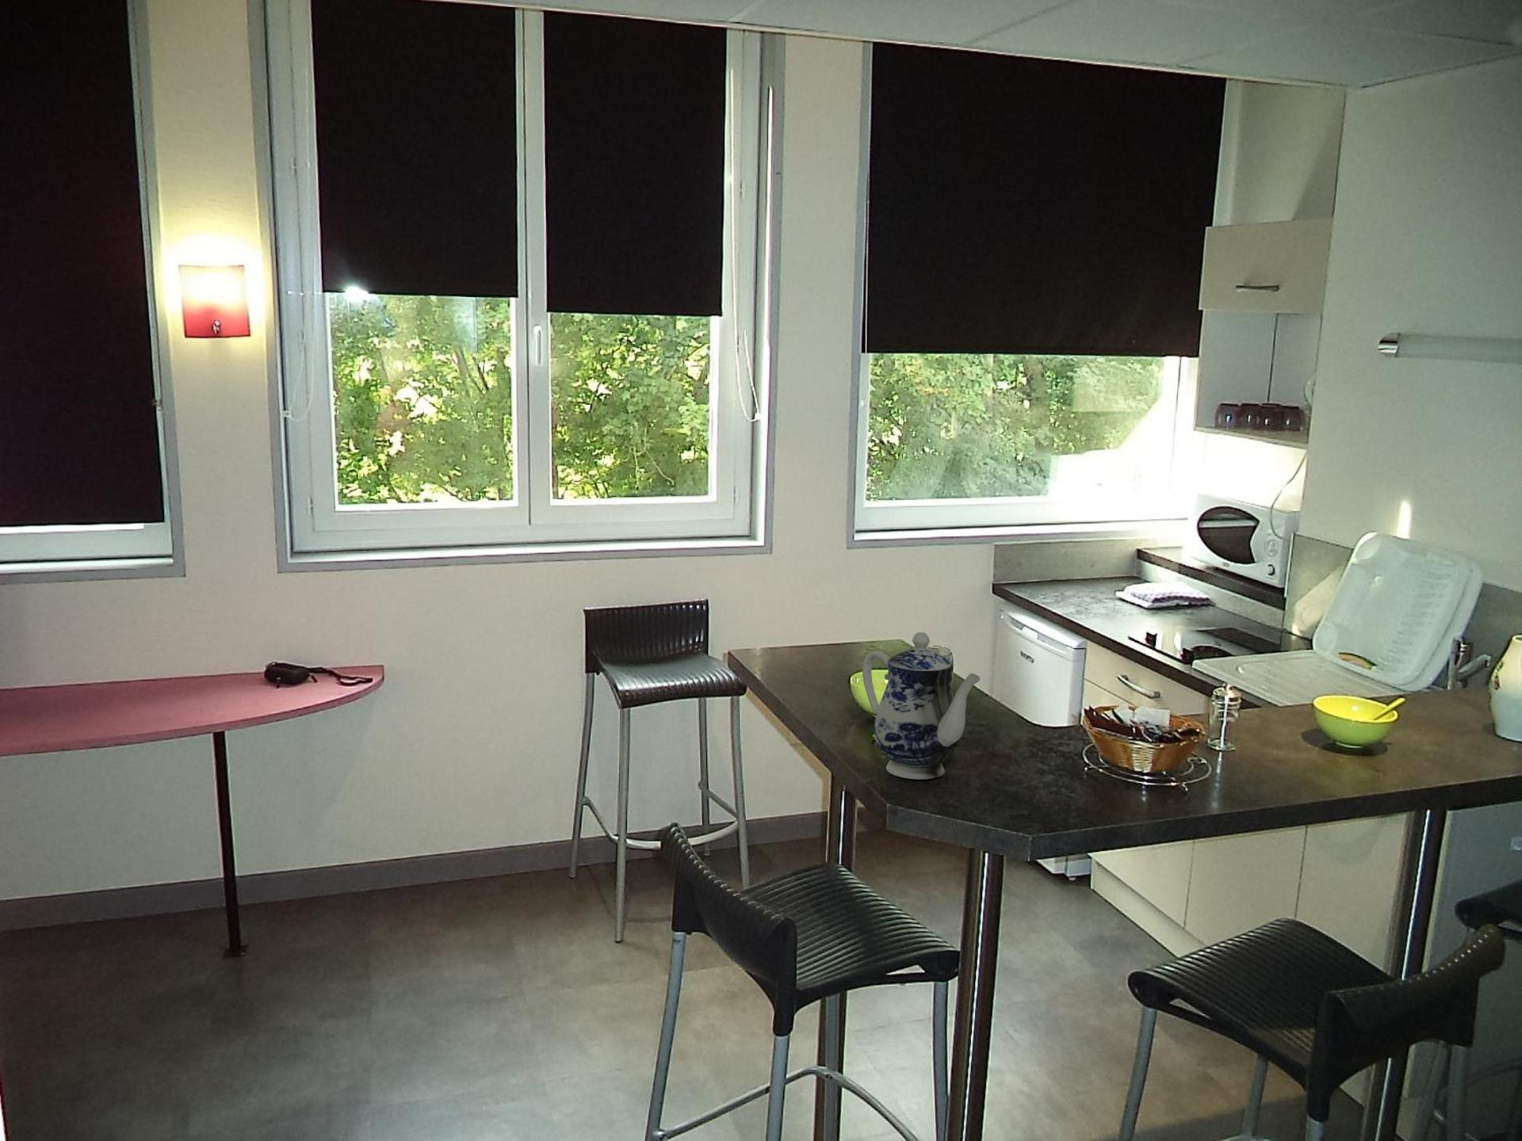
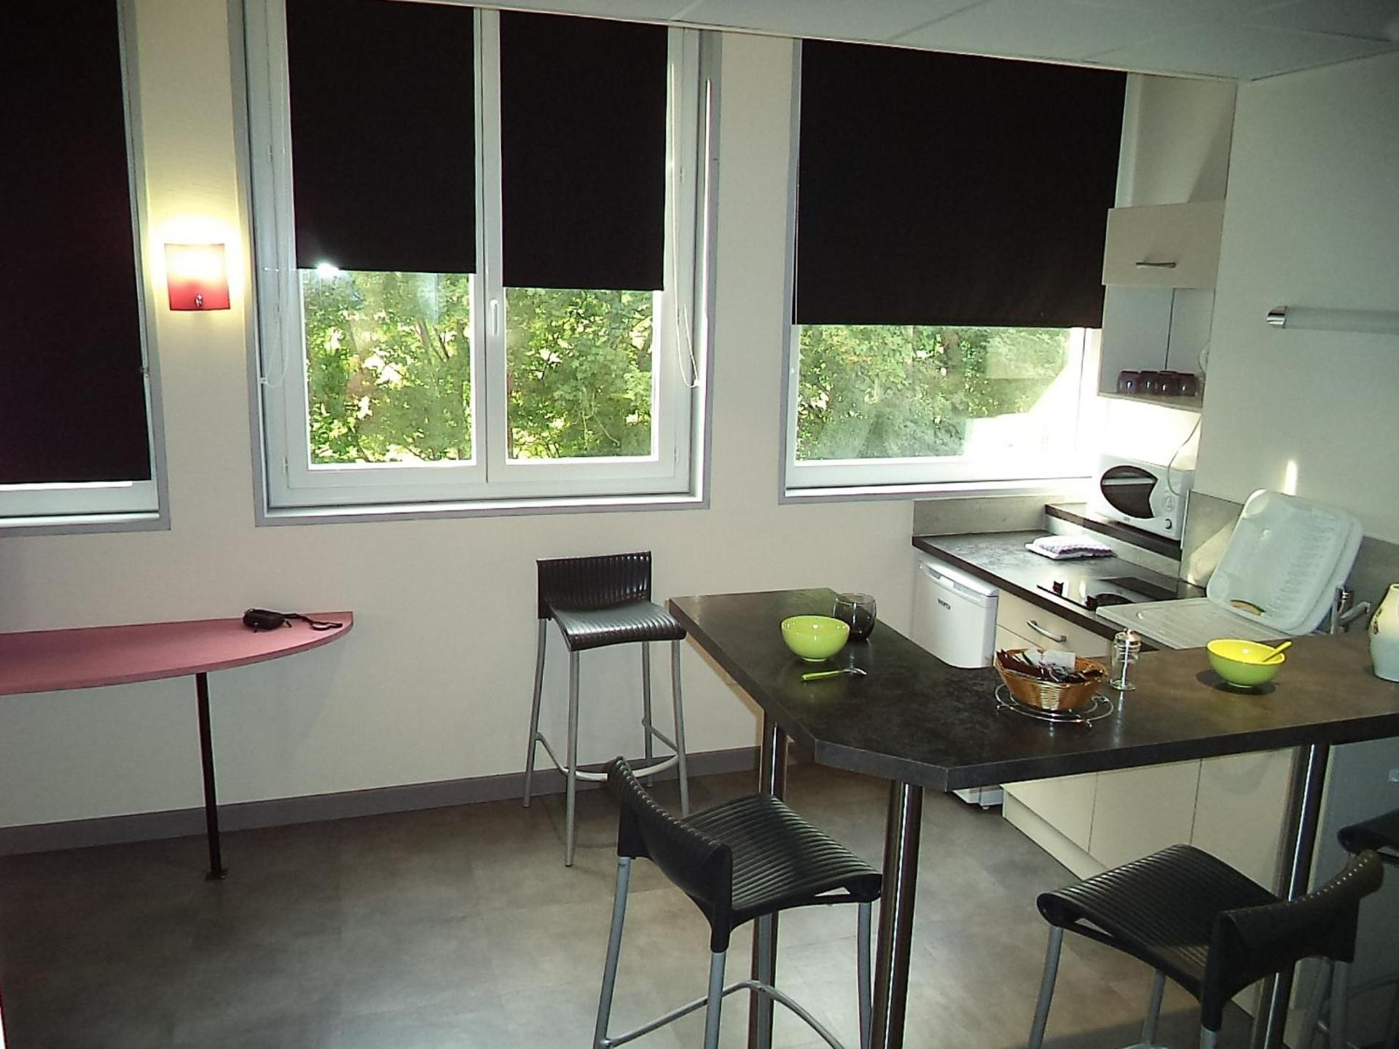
- teapot (918, 702)
